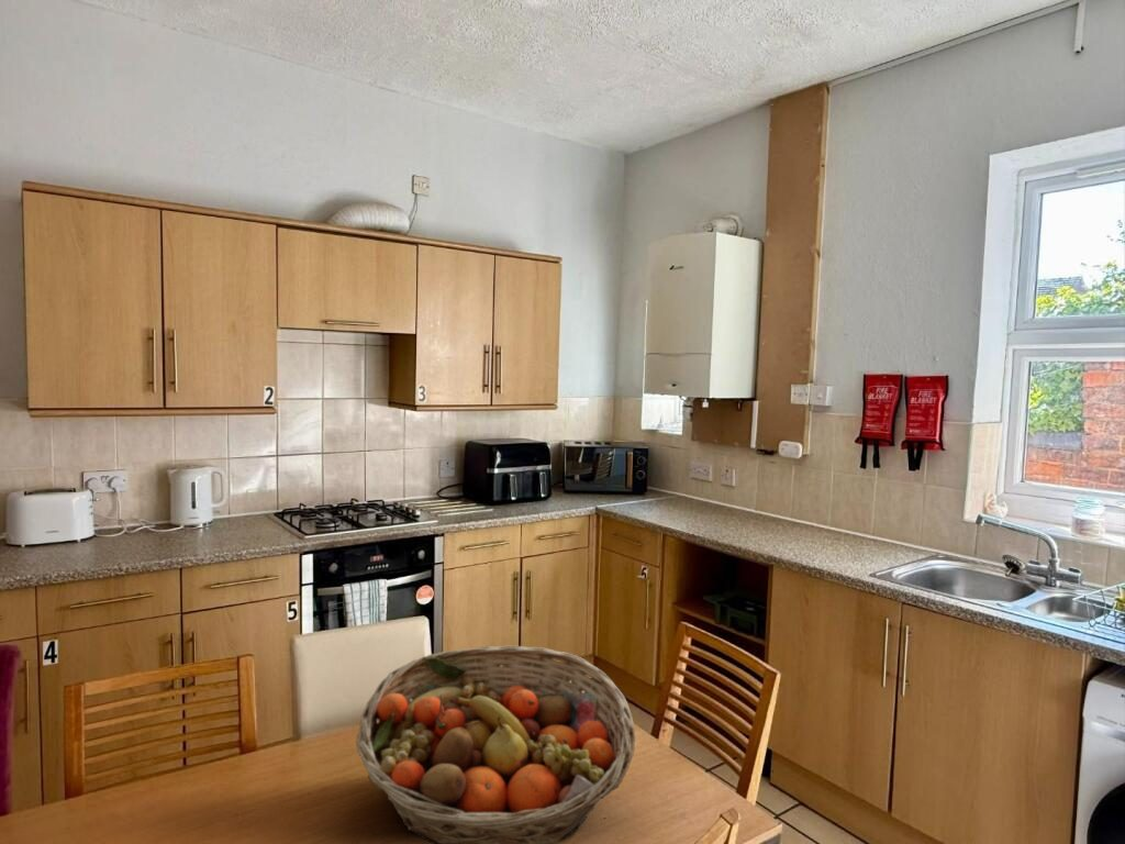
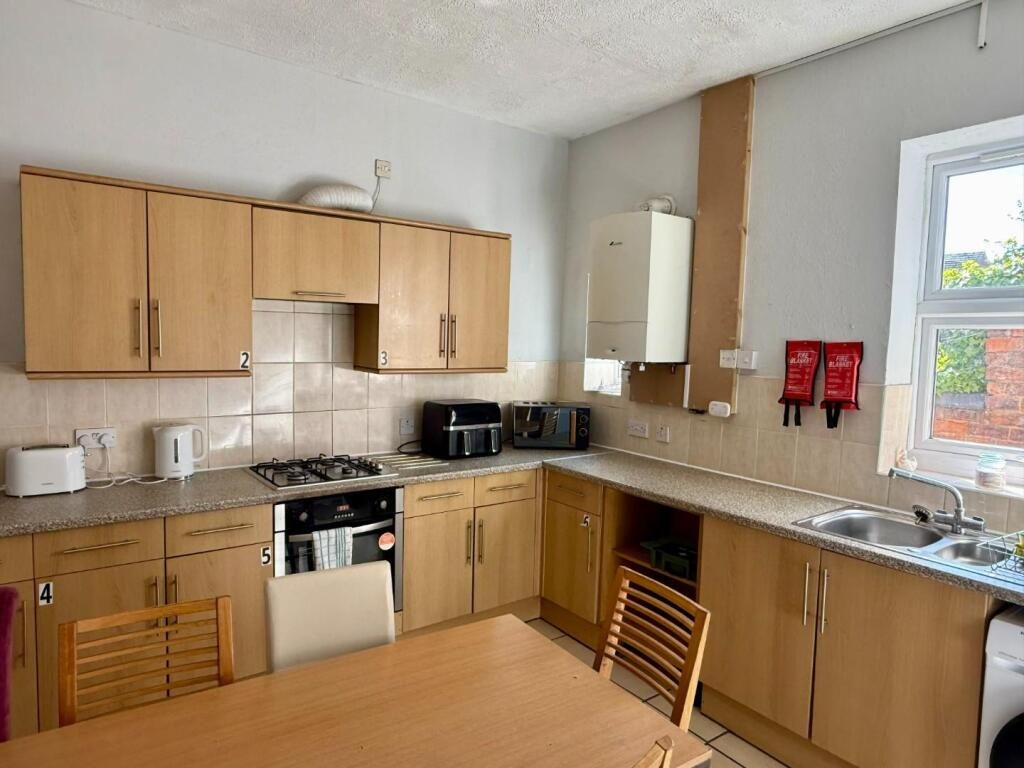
- fruit basket (497, 740)
